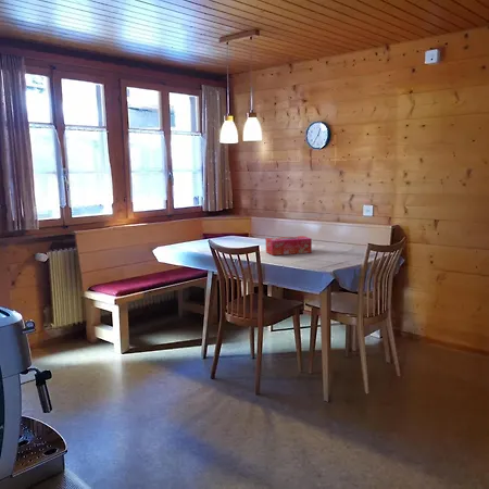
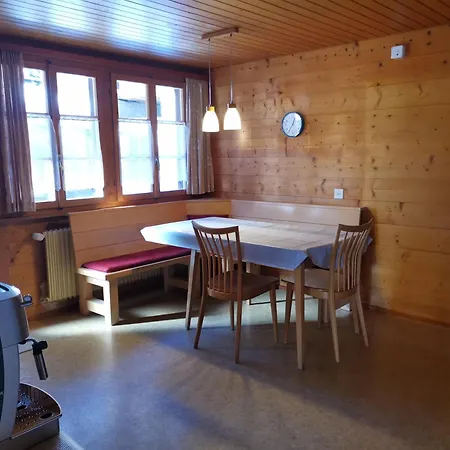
- tissue box (288, 244)
